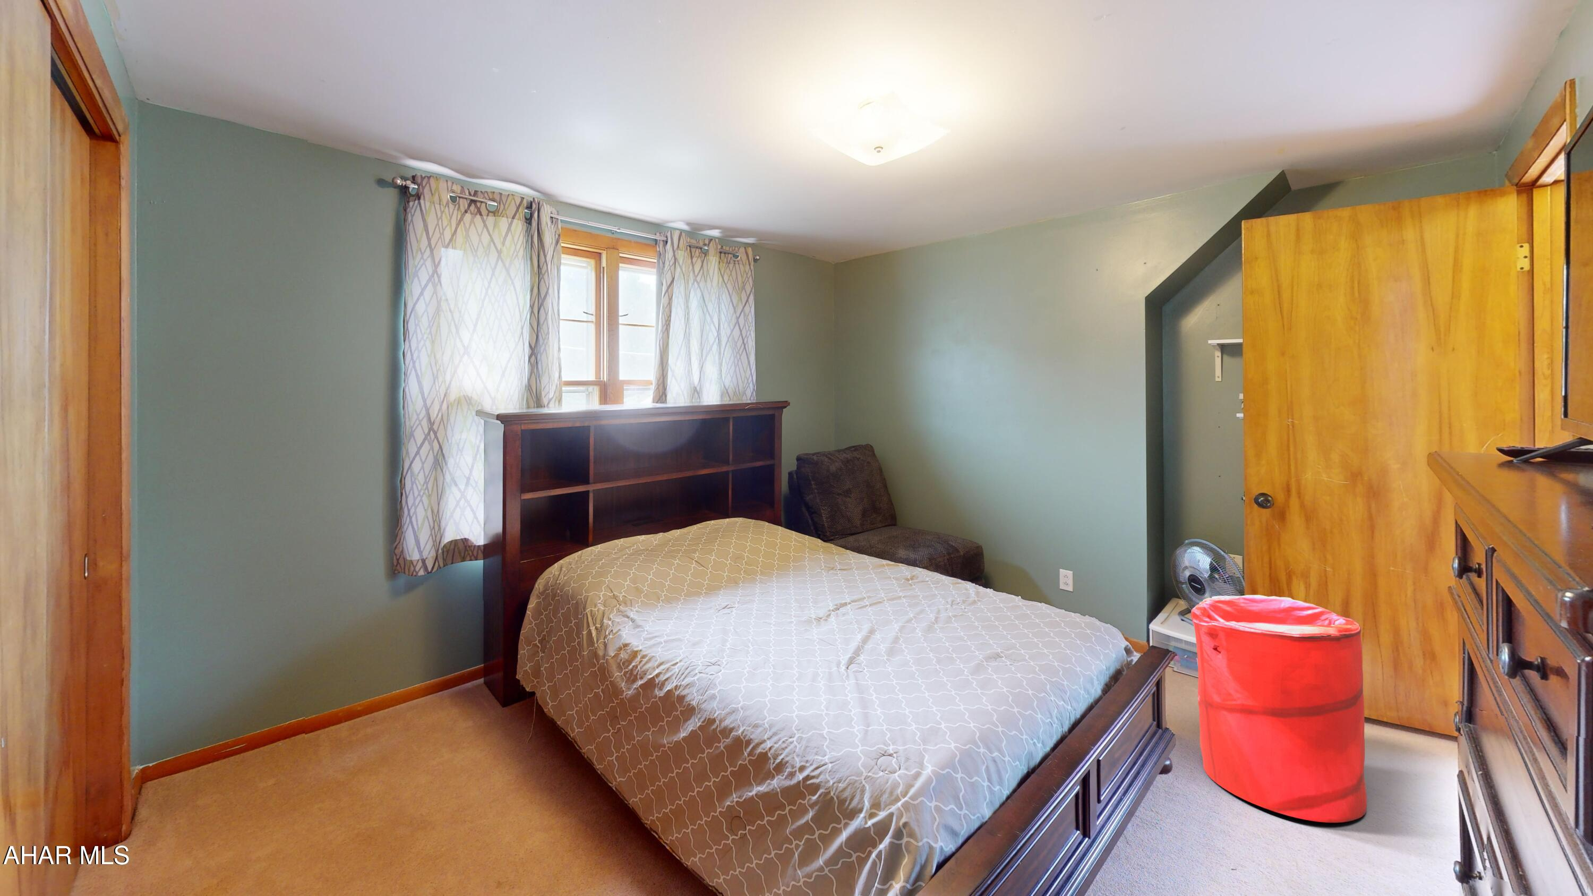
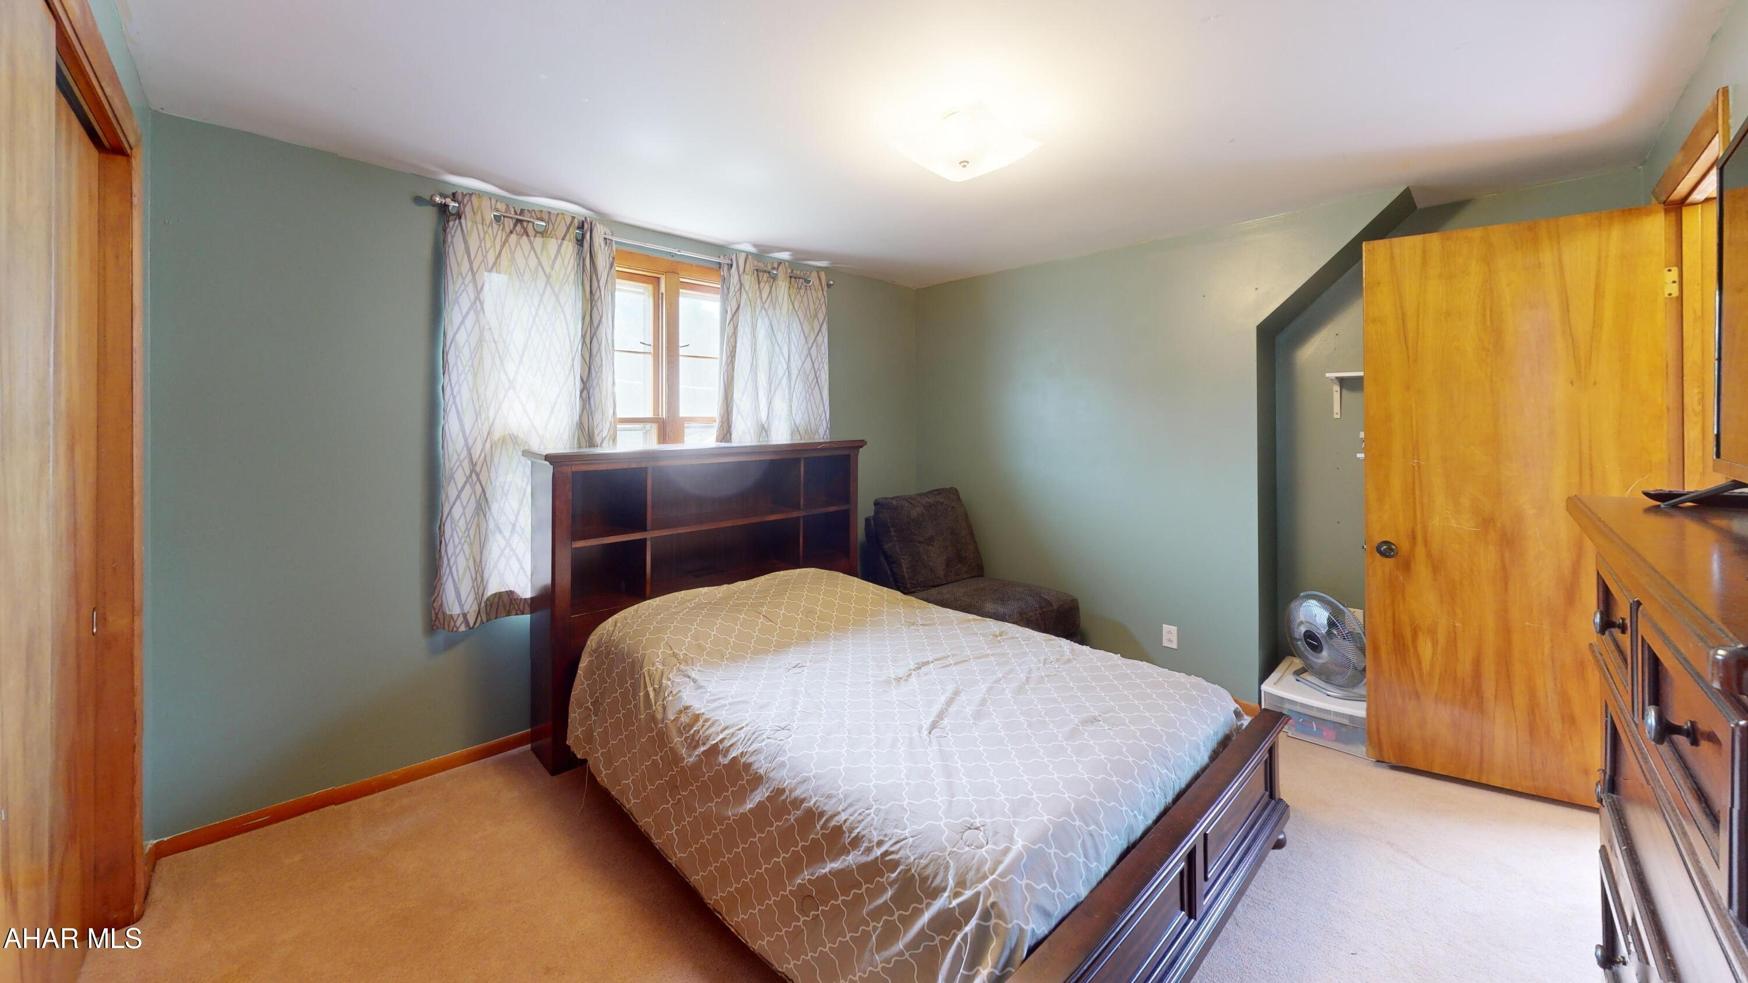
- laundry hamper (1272, 695)
